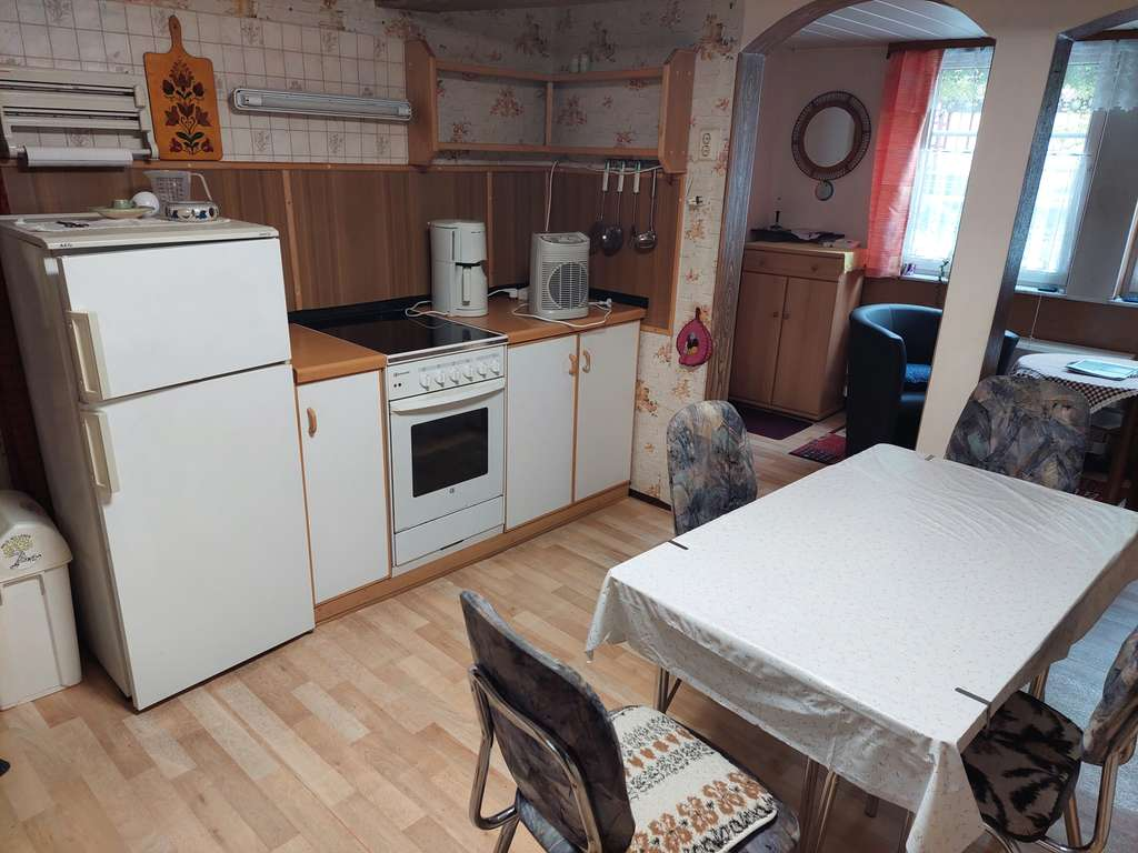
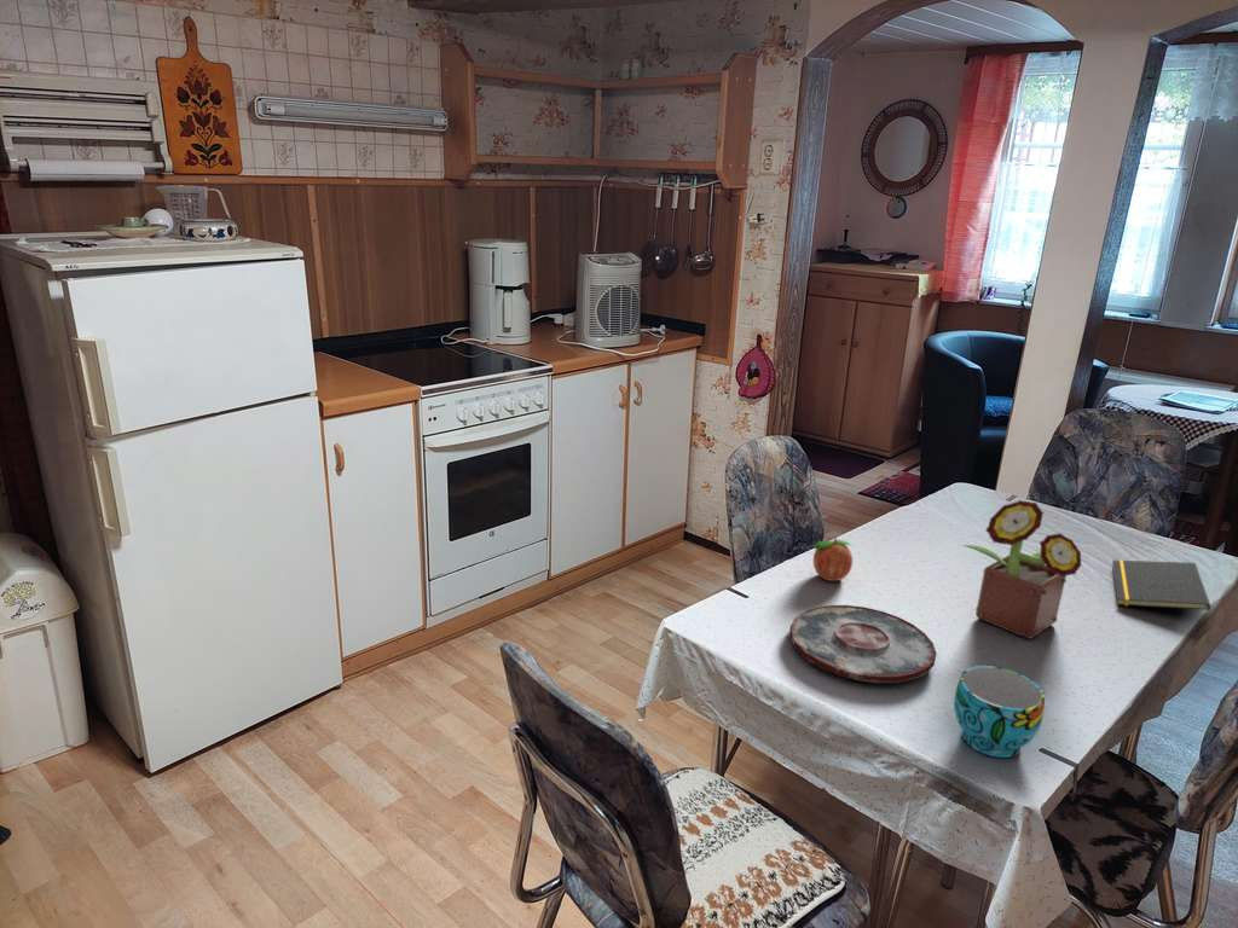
+ plate (861, 642)
+ cup (991, 710)
+ notepad (1157, 582)
+ potted flower (1022, 563)
+ fruit (832, 557)
